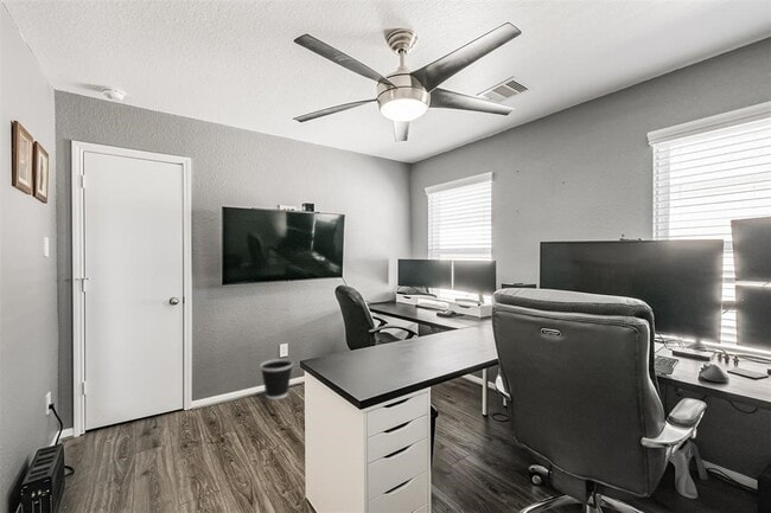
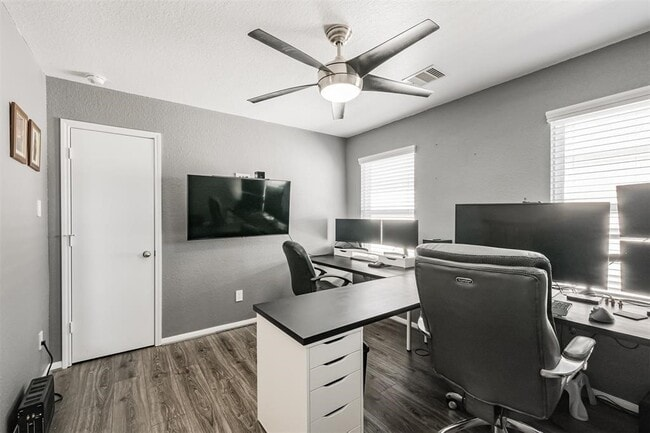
- wastebasket (276, 379)
